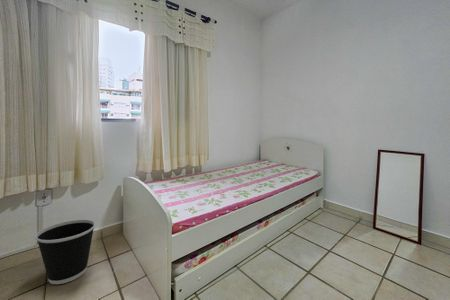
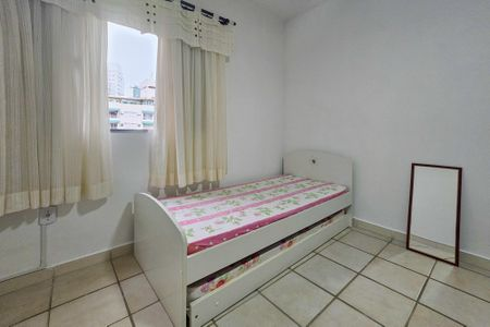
- wastebasket (67, 251)
